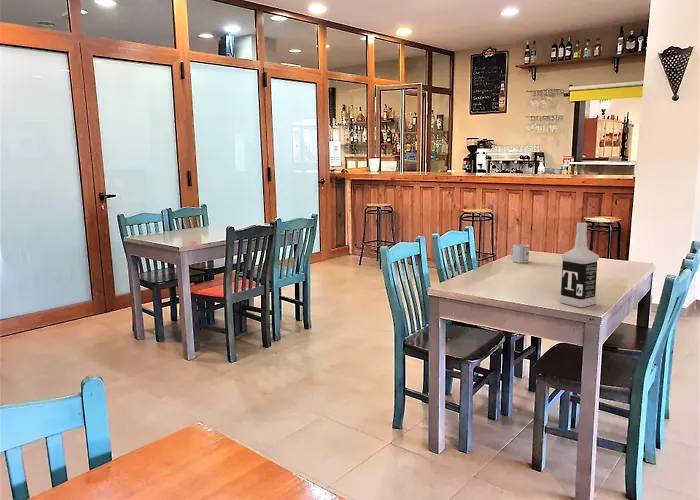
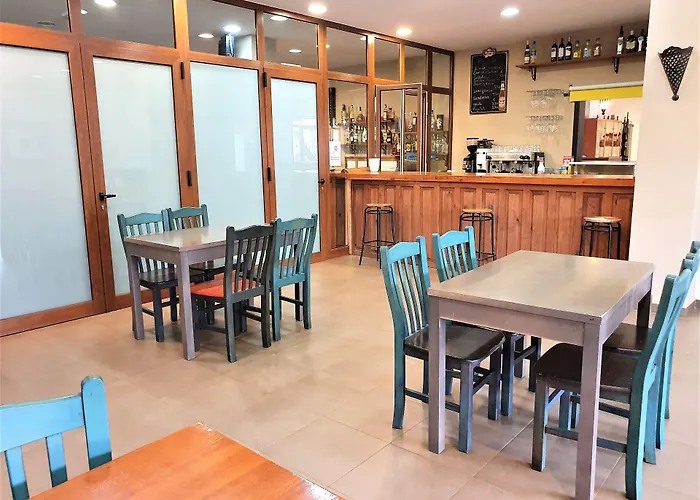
- cup (519, 253)
- vodka (579, 263)
